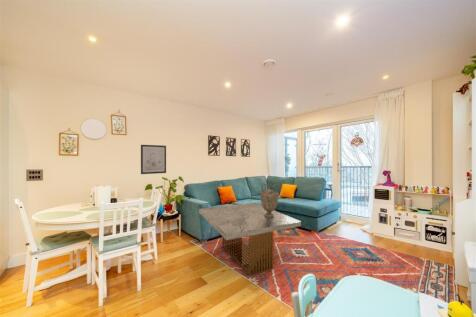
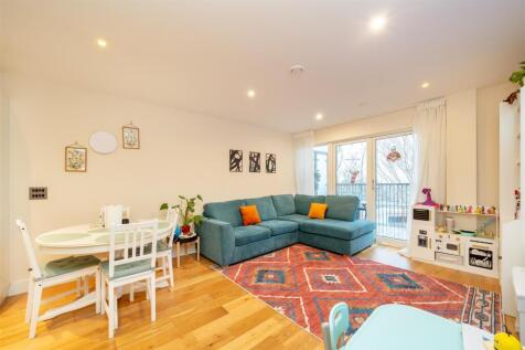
- decorative urn (269, 199)
- coffee table (244, 235)
- wall art (153, 159)
